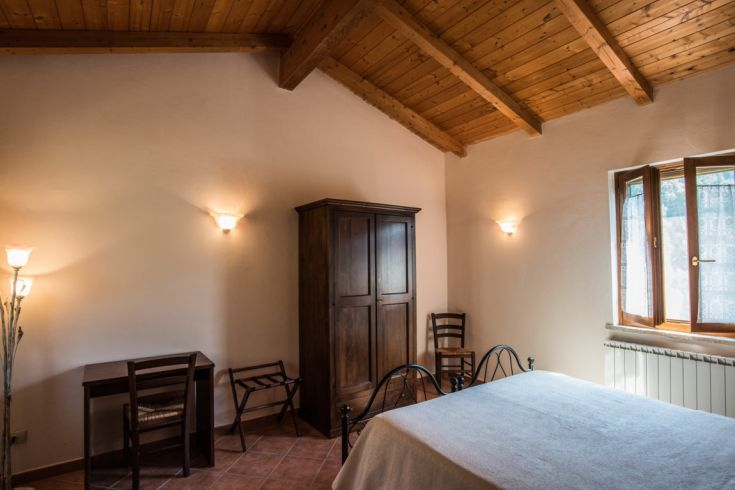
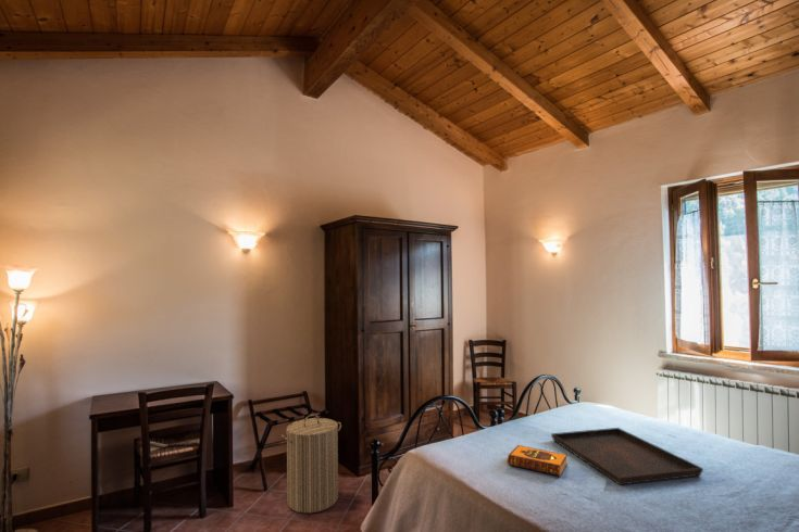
+ hardback book (537, 460)
+ serving tray (619, 452)
+ laundry hamper (312, 456)
